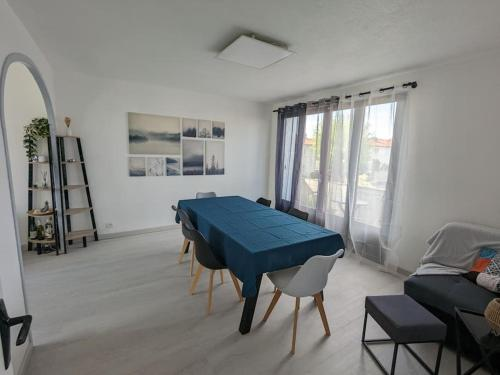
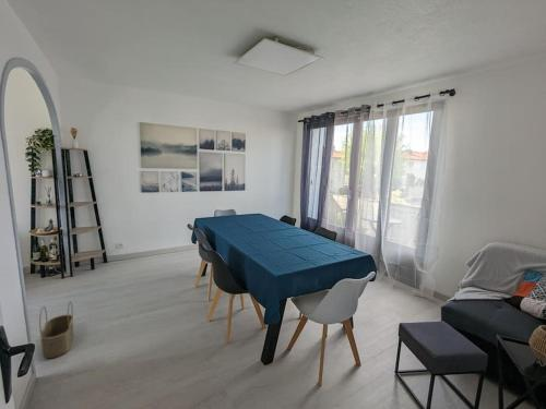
+ wicker basket (57, 325)
